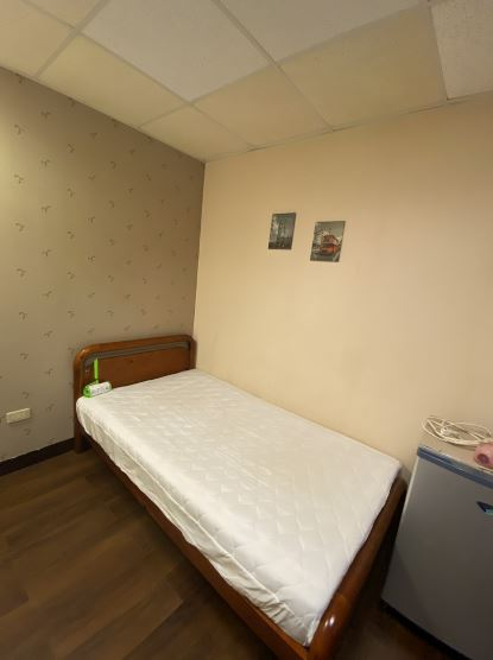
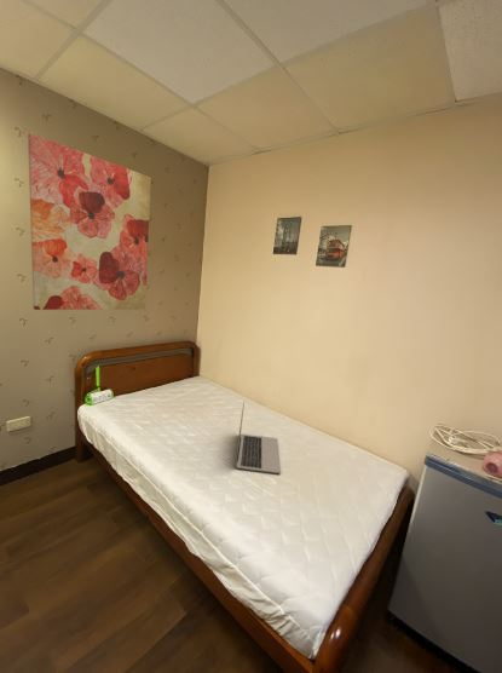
+ wall art (97, 237)
+ laptop (260, 436)
